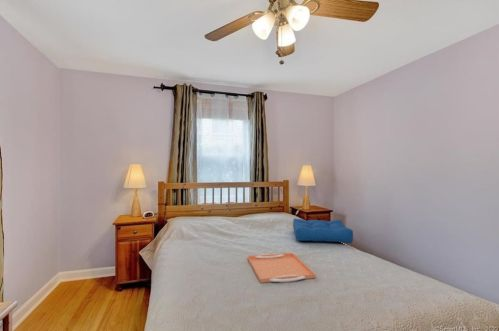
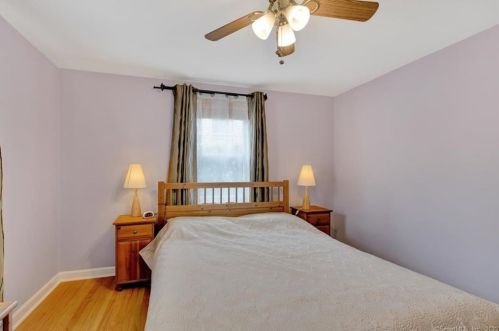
- serving tray (278, 265)
- seat cushion (320, 230)
